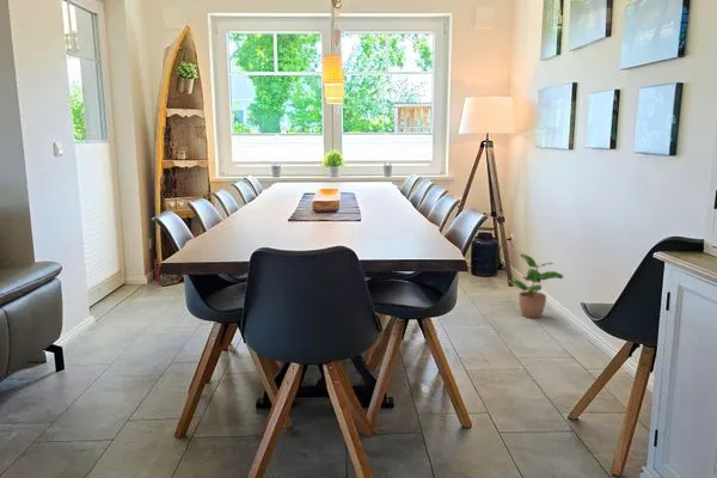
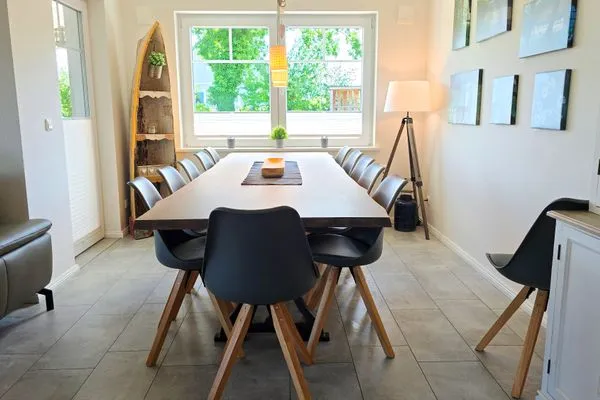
- potted plant (535, 286)
